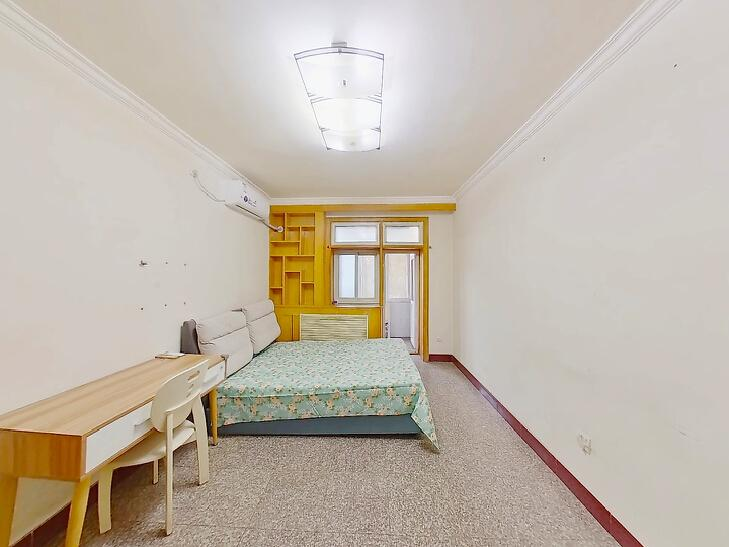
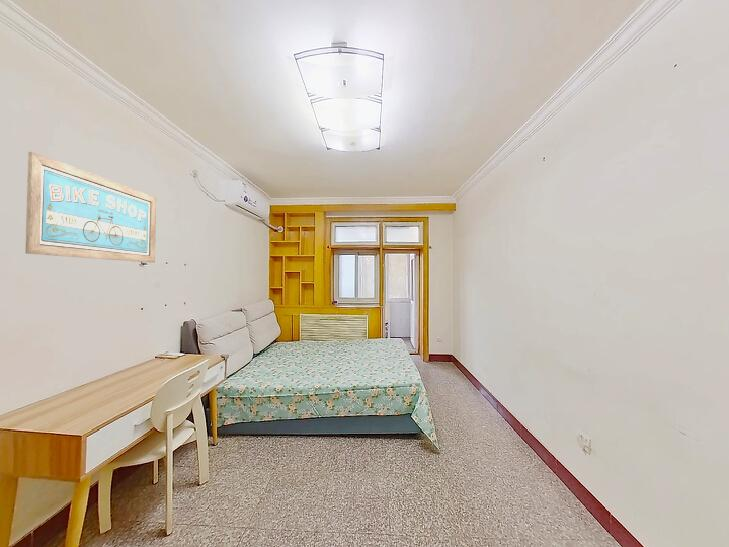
+ wall art (105, 219)
